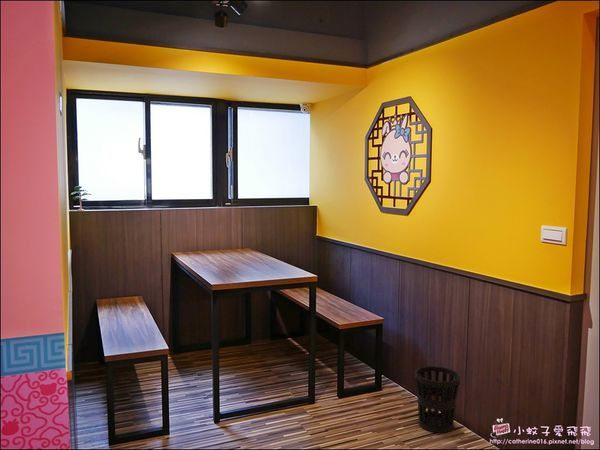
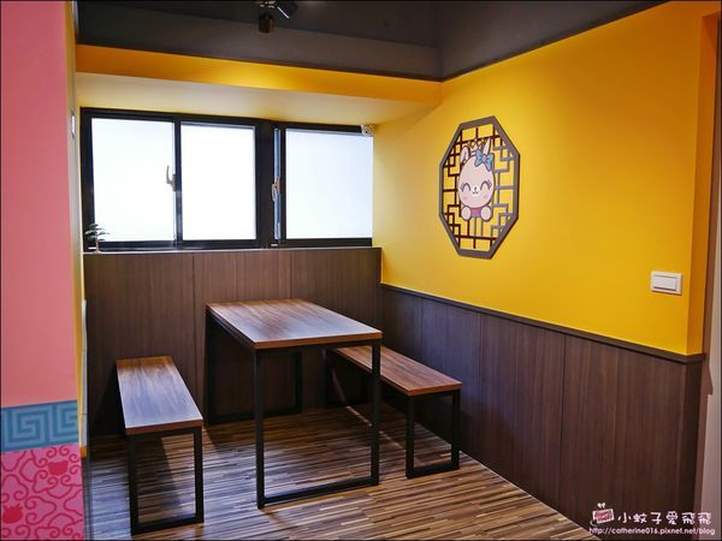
- wastebasket (436, 399)
